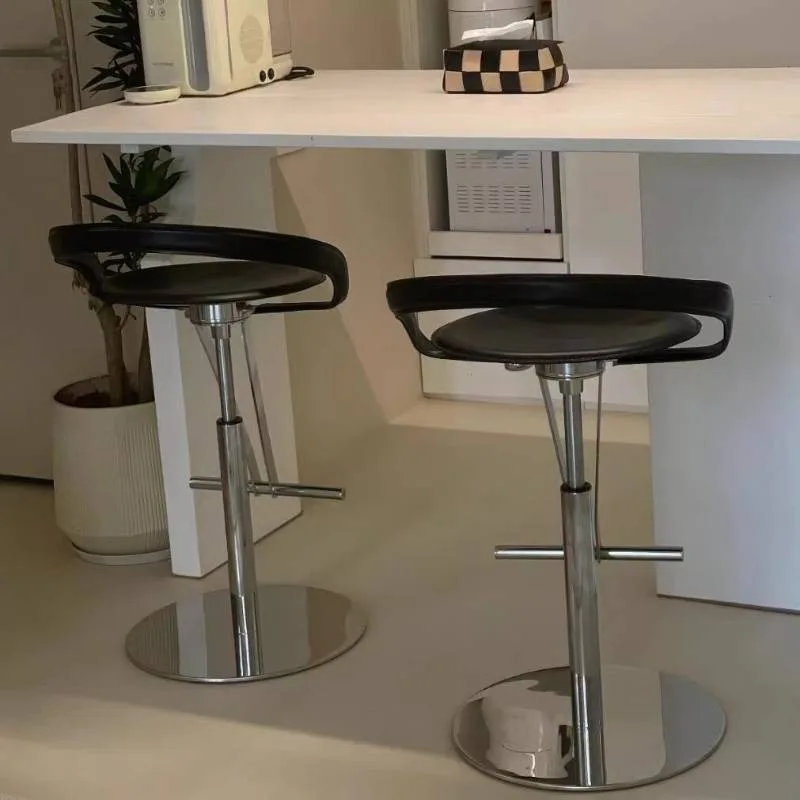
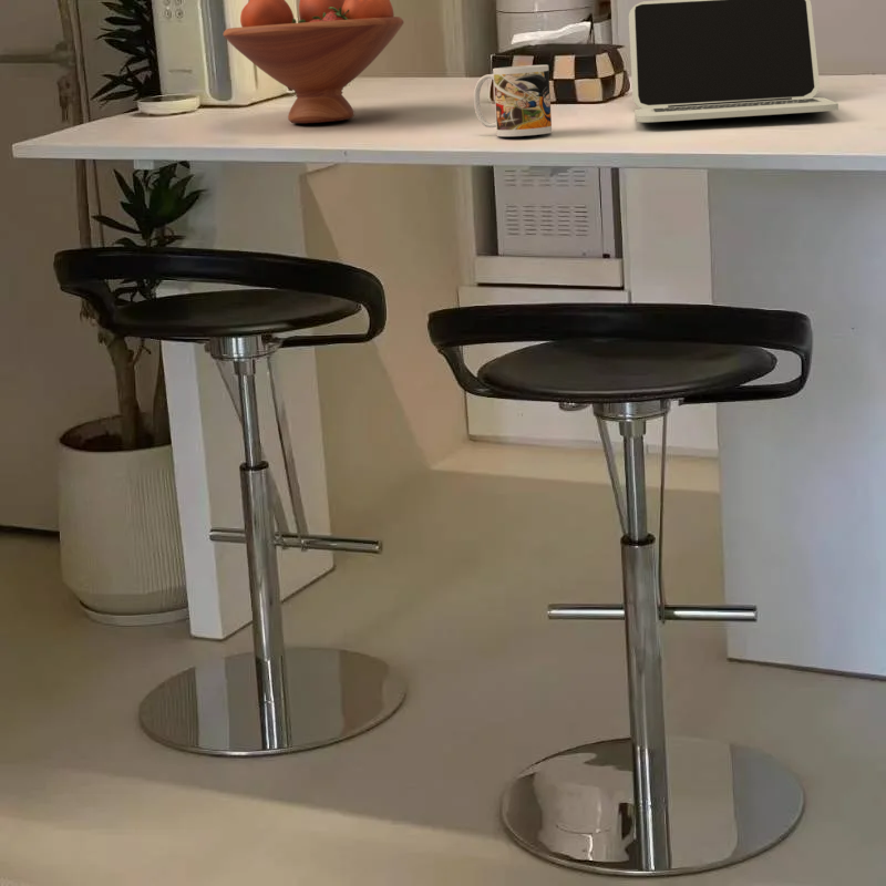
+ fruit bowl (316, 53)
+ laptop (728, 53)
+ mug (511, 101)
